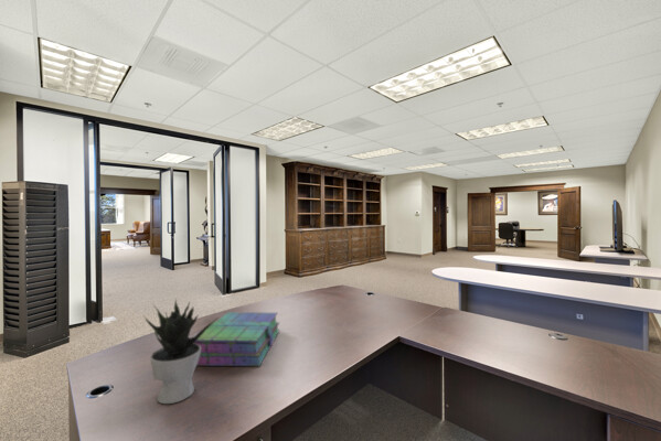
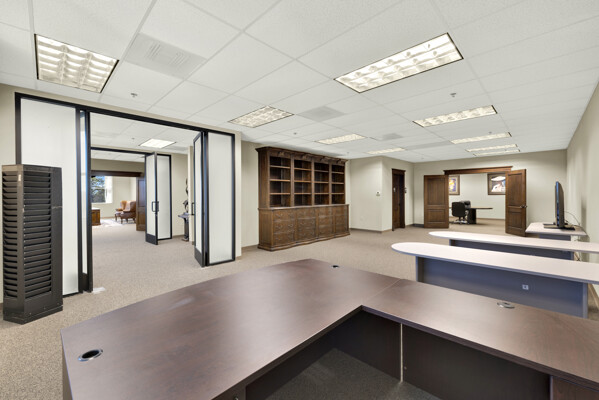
- potted plant (172, 347)
- stack of books (239, 334)
